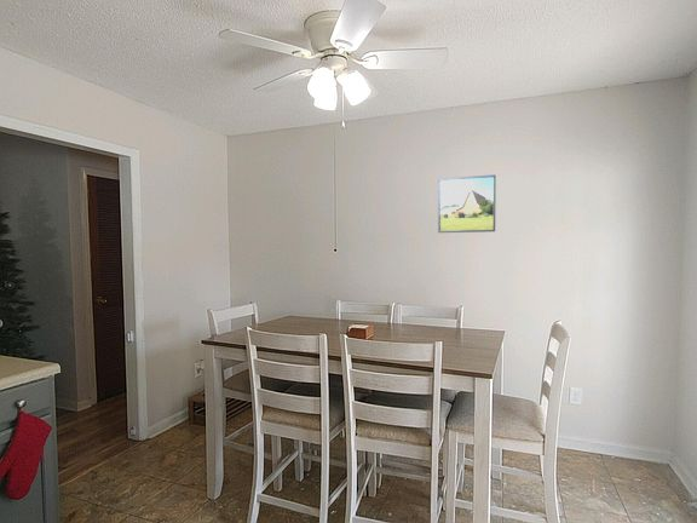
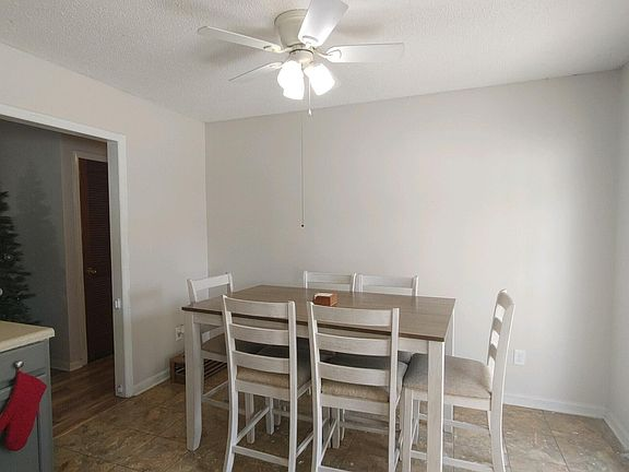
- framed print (466, 205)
